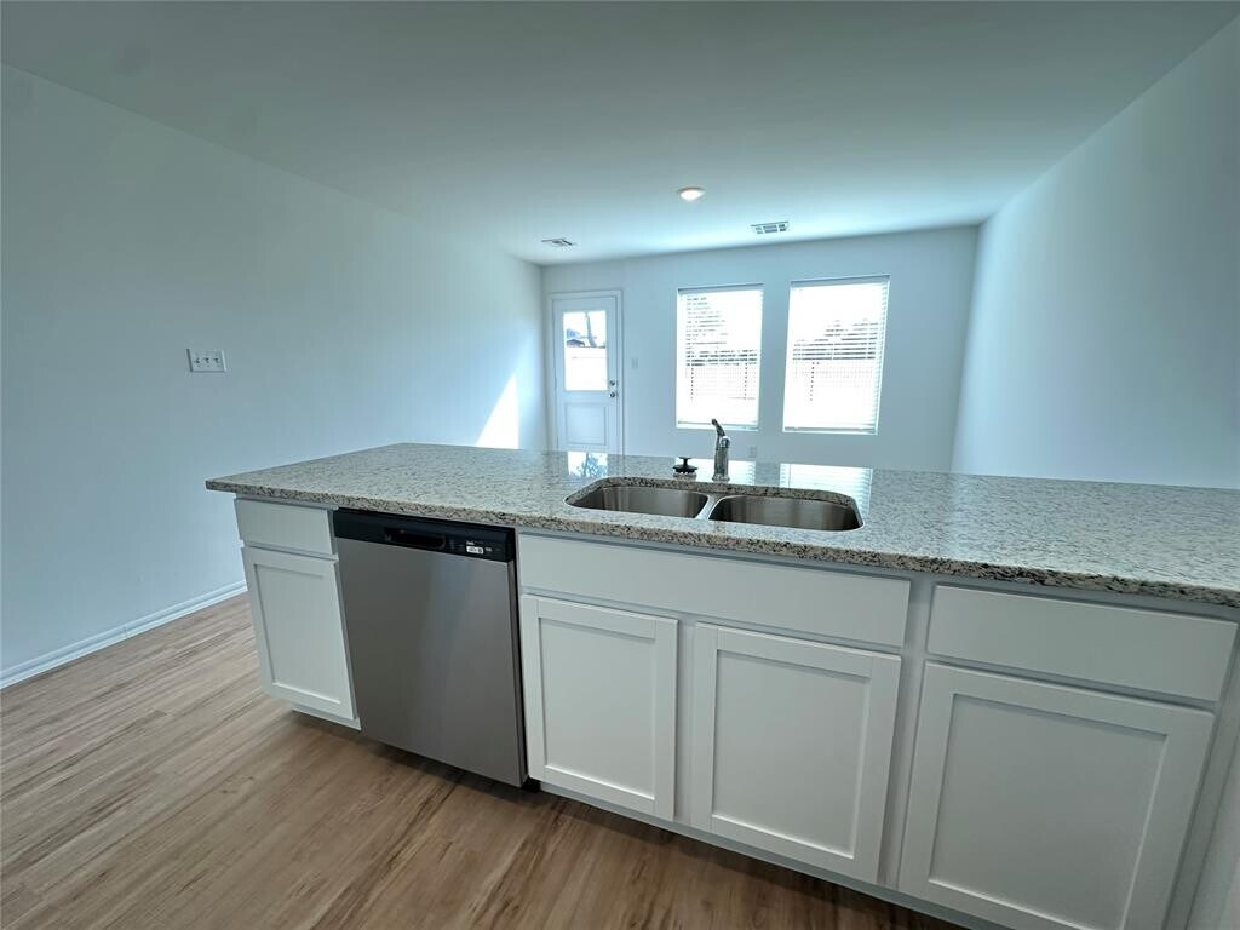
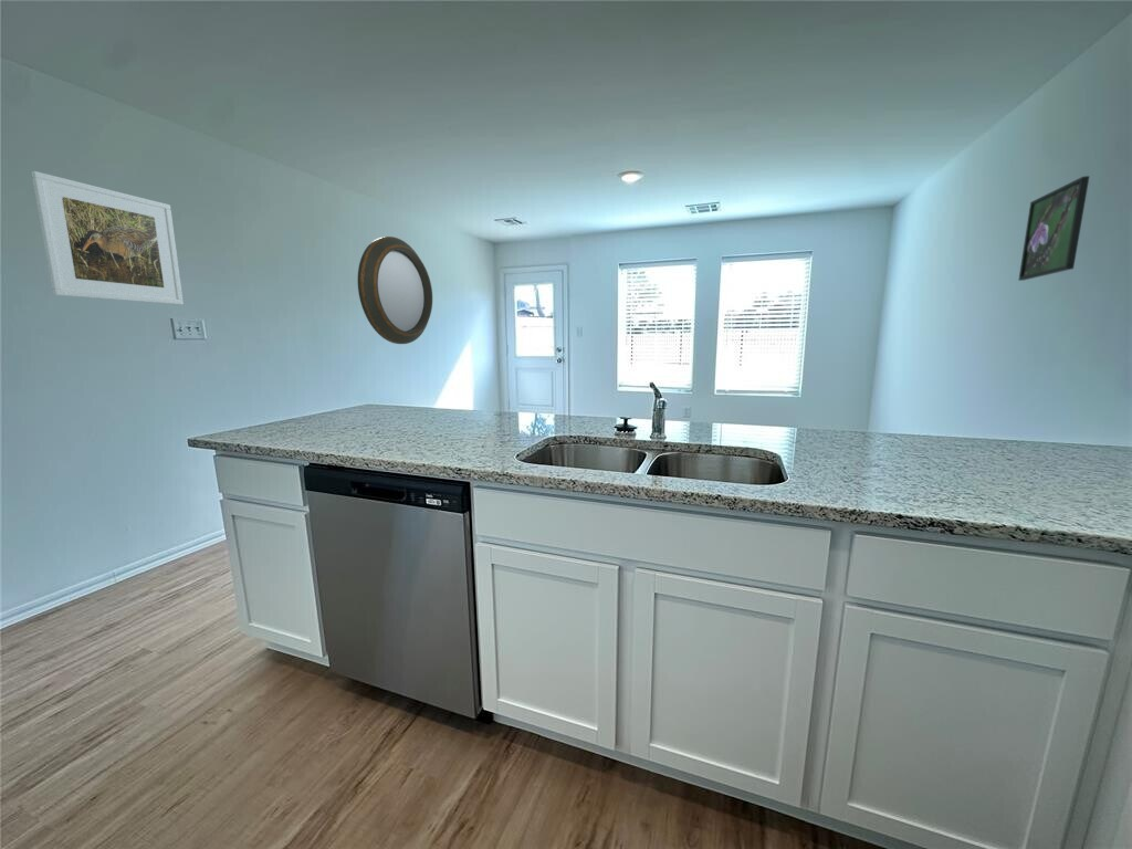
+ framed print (116, 245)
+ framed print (1050, 232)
+ home mirror (401, 291)
